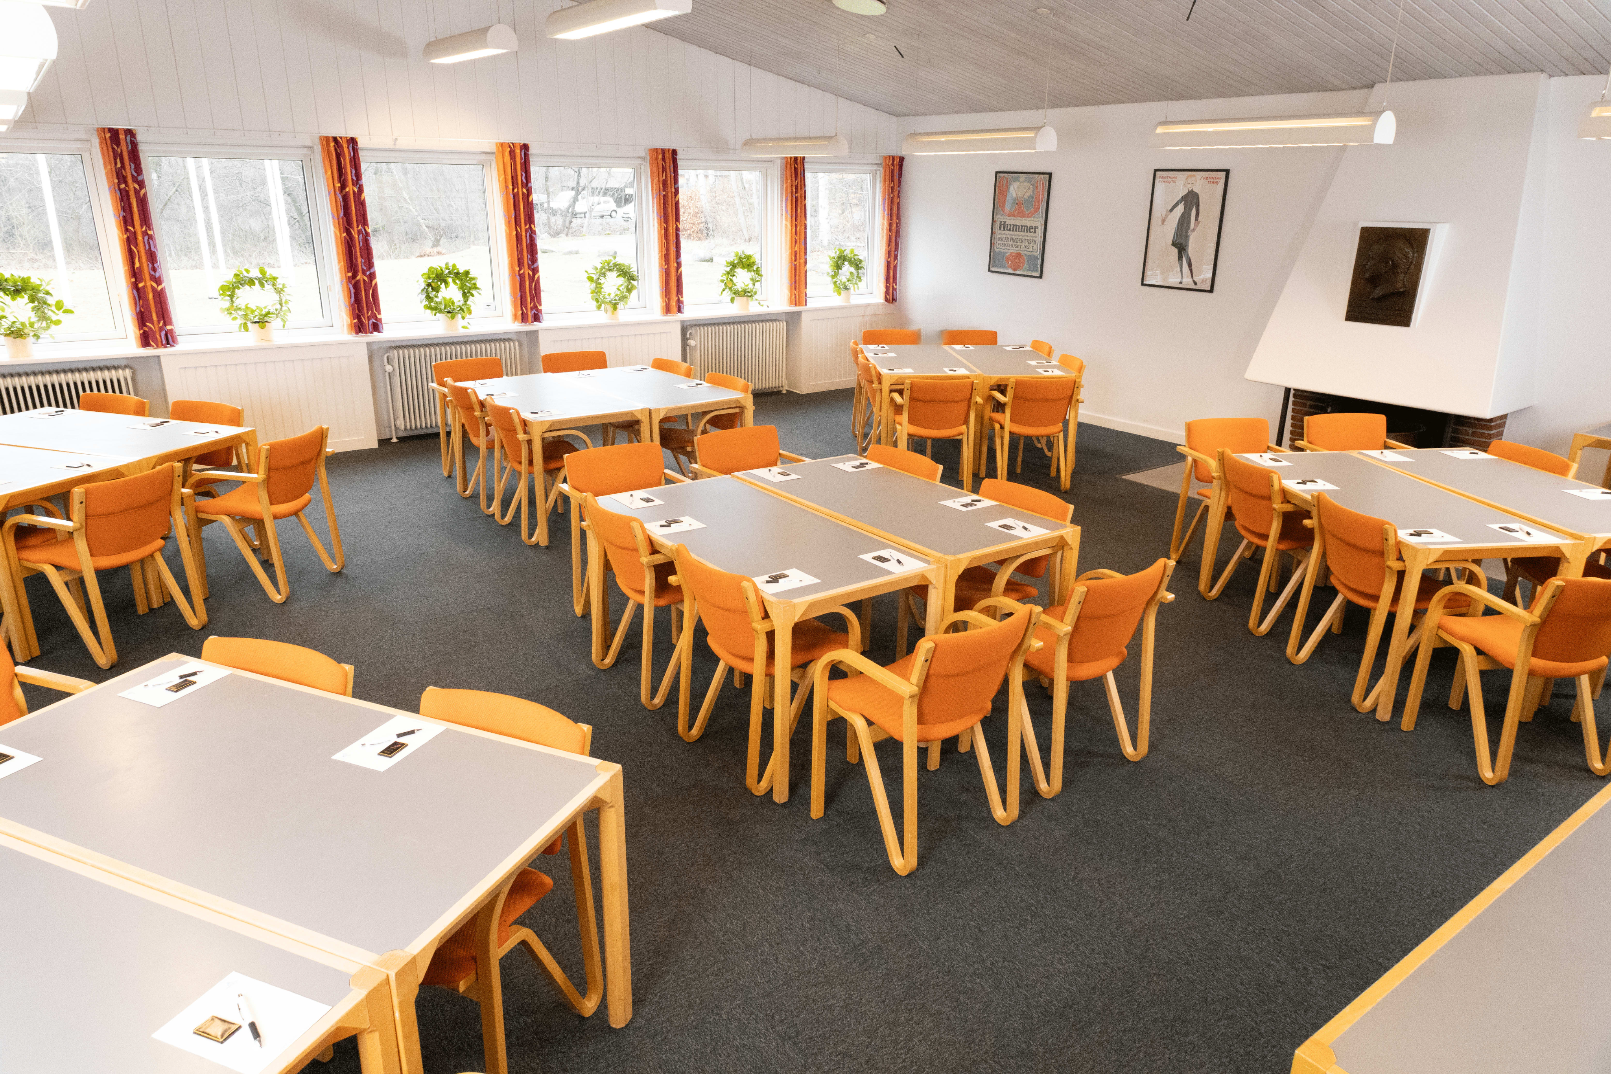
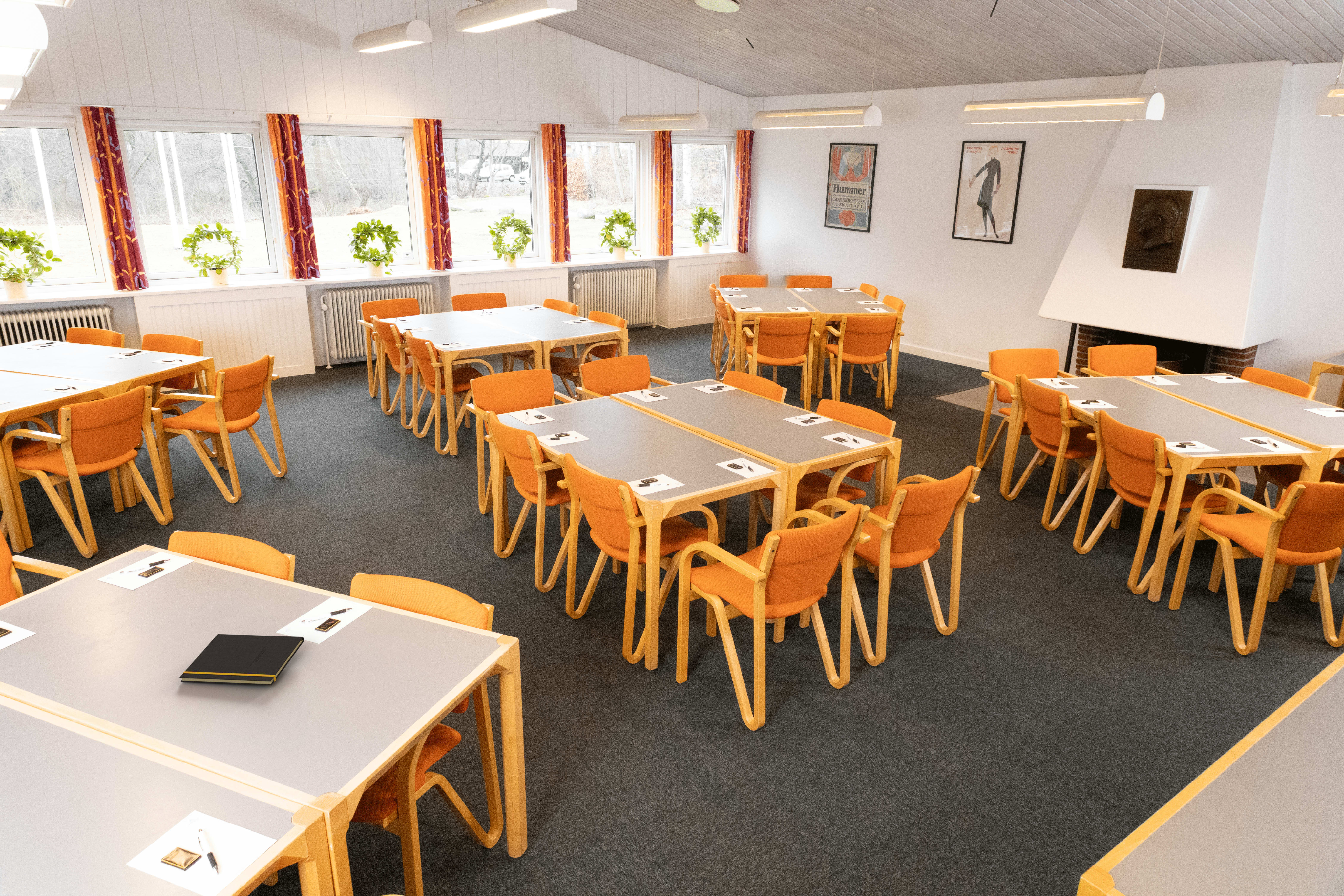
+ notepad (244, 658)
